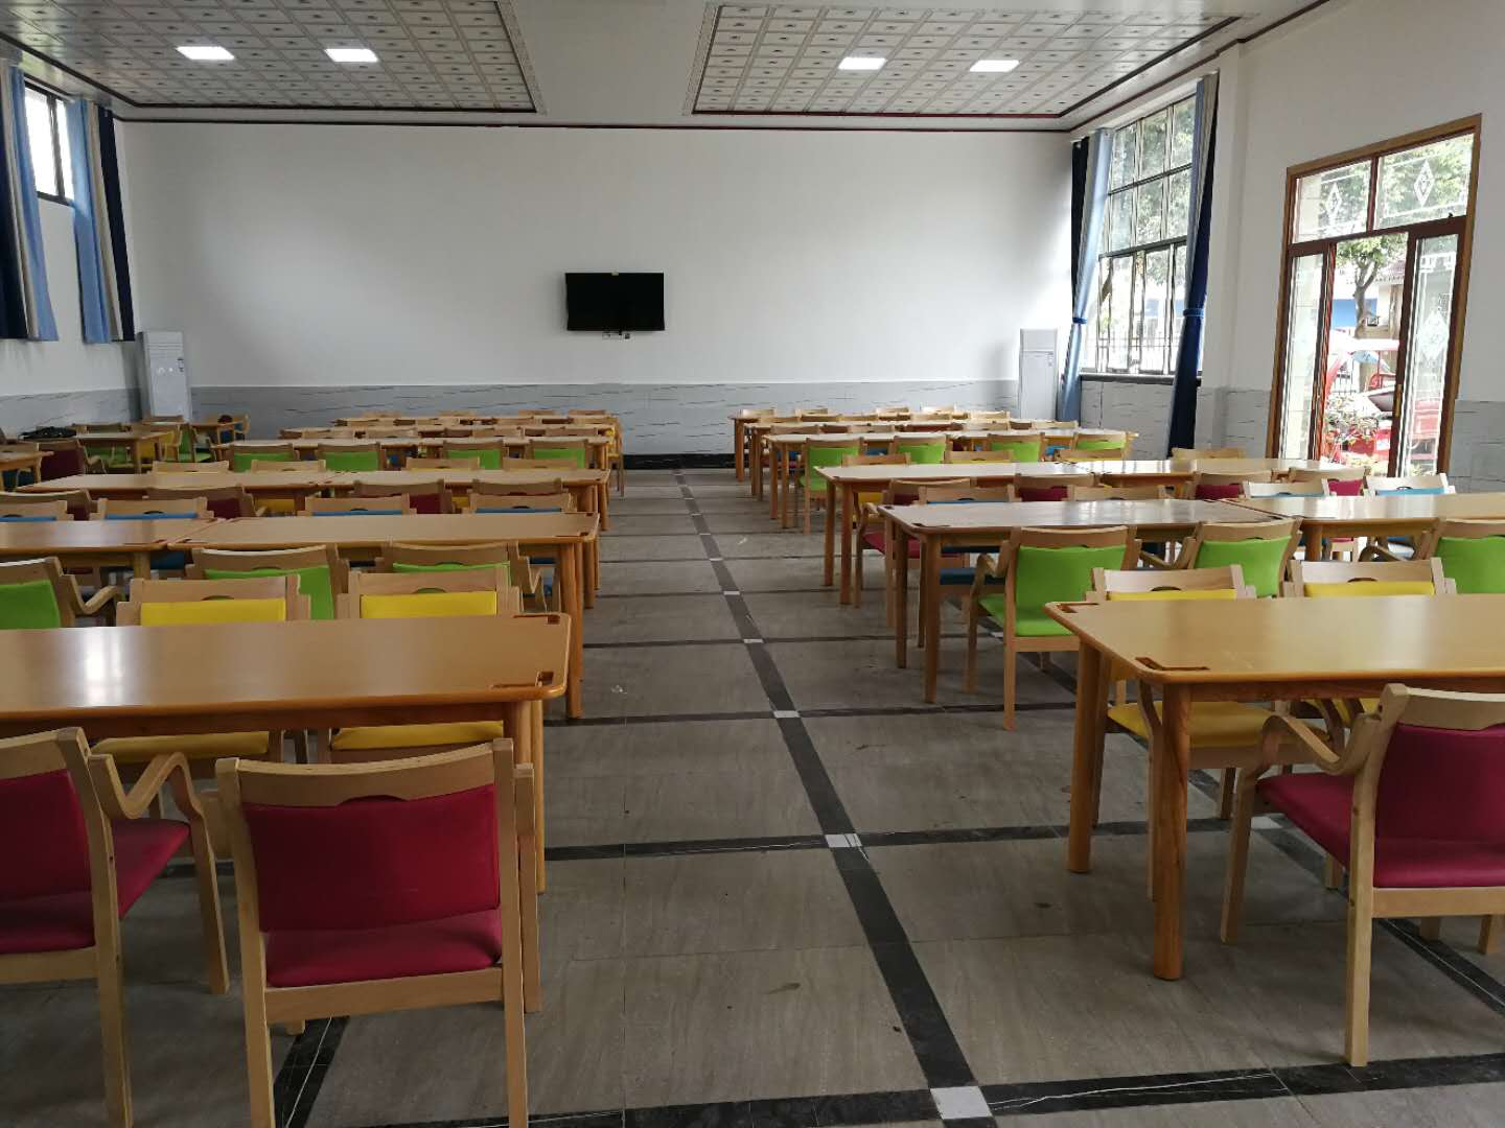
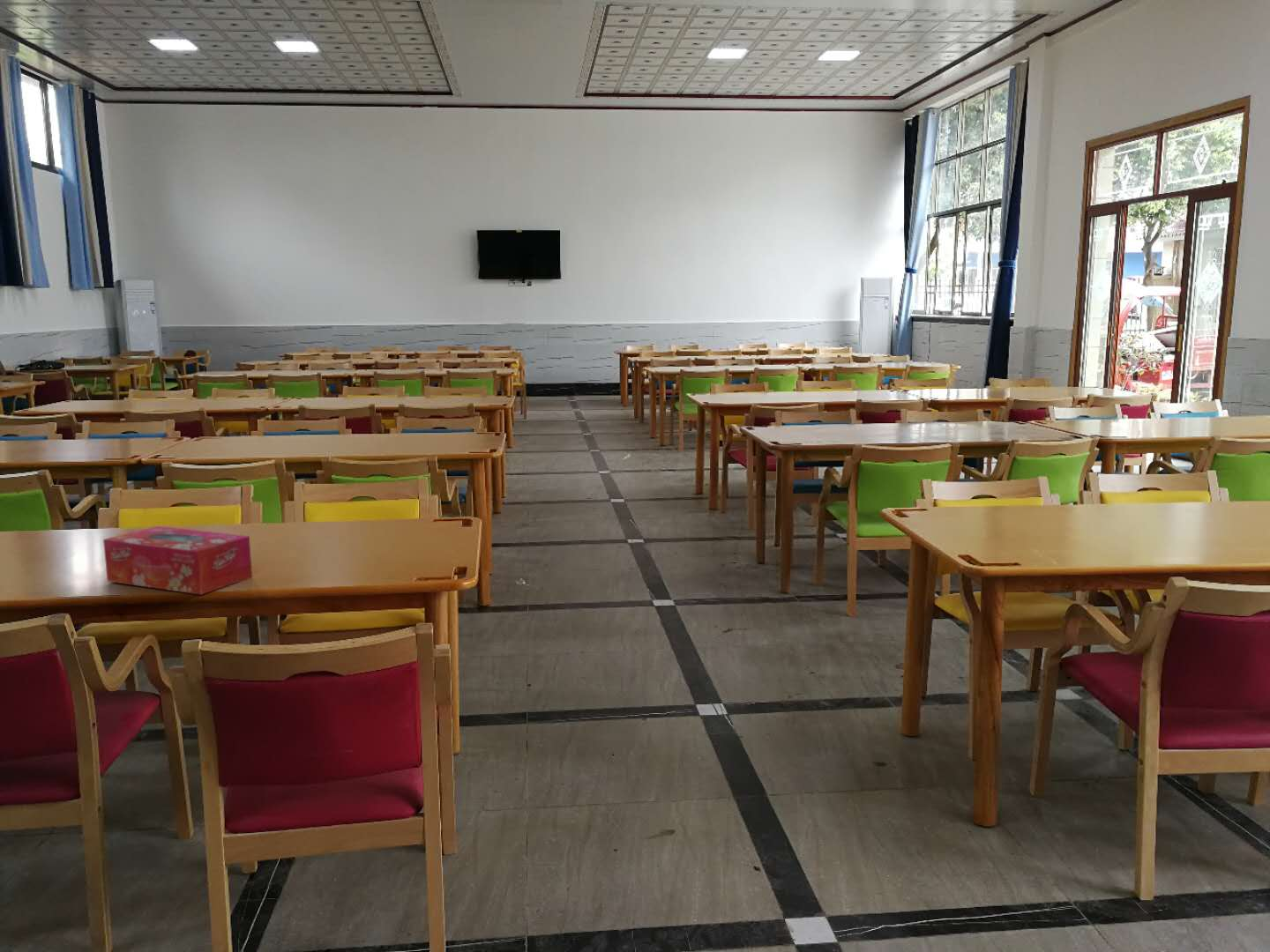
+ tissue box (178, 558)
